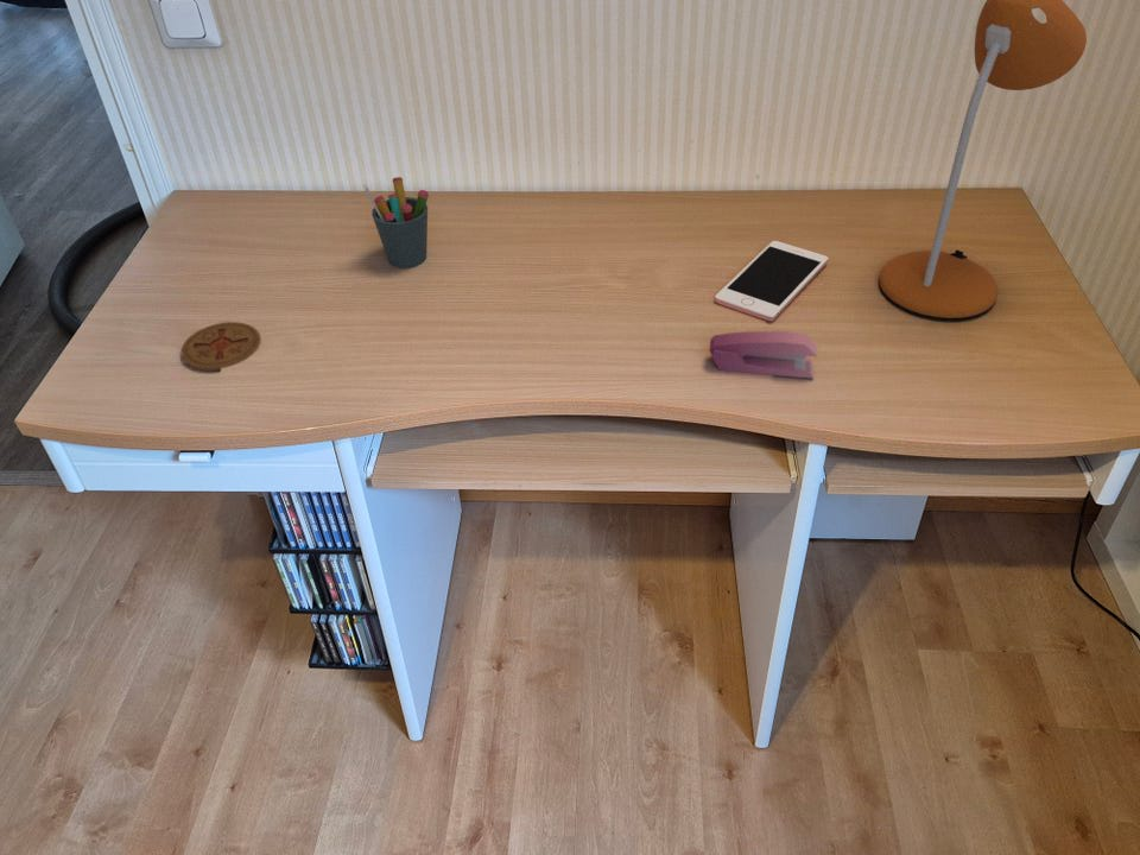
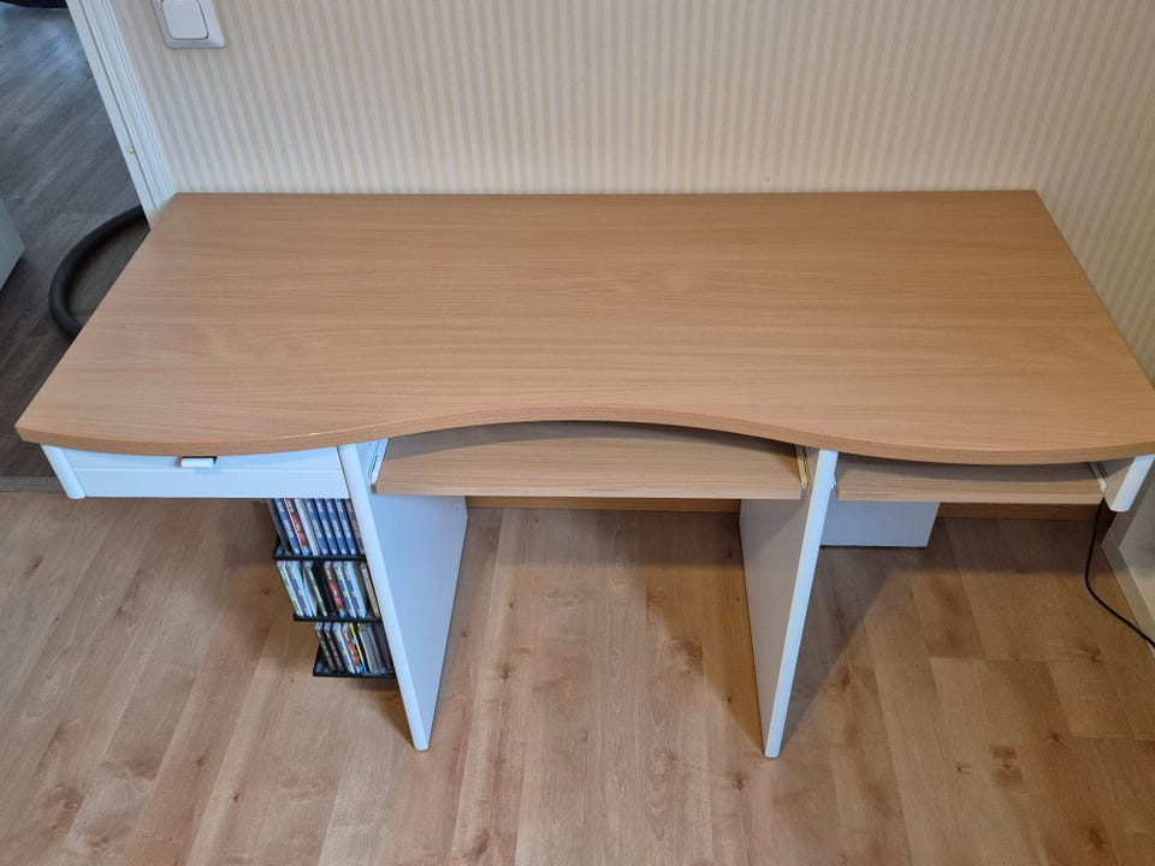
- coaster (221, 346)
- stapler (762, 350)
- cell phone (772, 278)
- pen holder (401, 221)
- desk lamp (968, 141)
